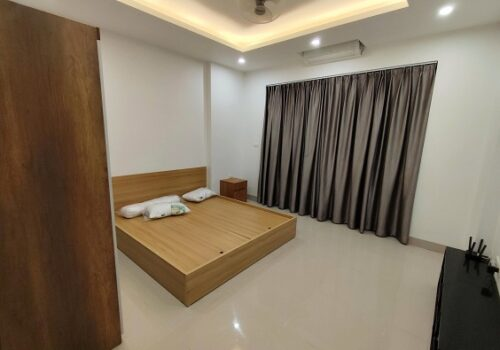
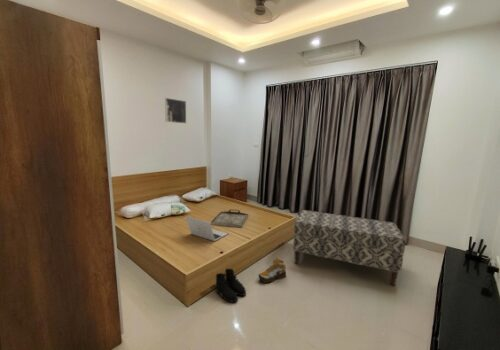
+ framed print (176, 111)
+ laptop (207, 225)
+ shoe (272, 268)
+ bench (343, 243)
+ boots (230, 282)
+ serving tray (230, 217)
